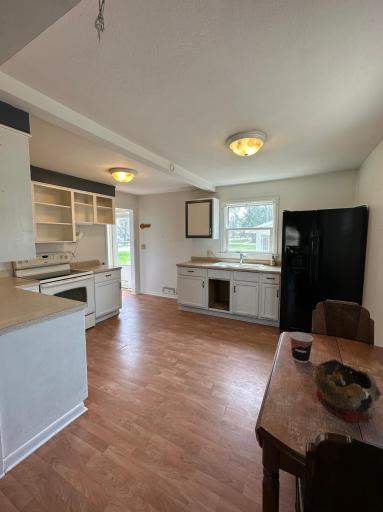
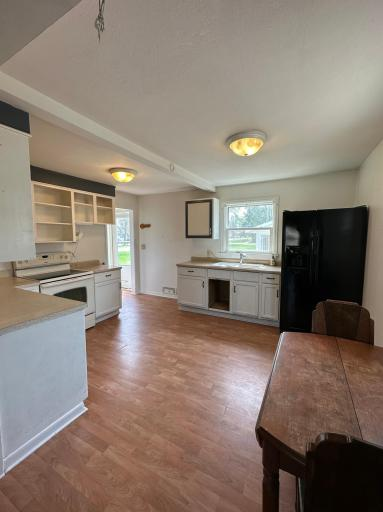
- cup (300, 347)
- decorative bowl (344, 386)
